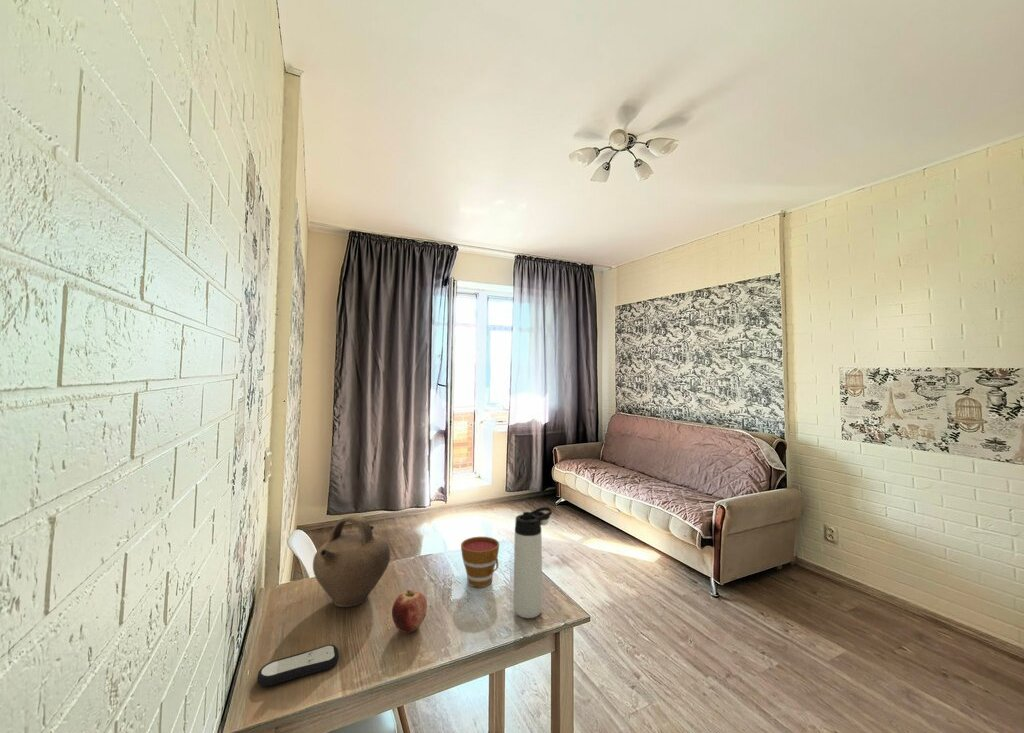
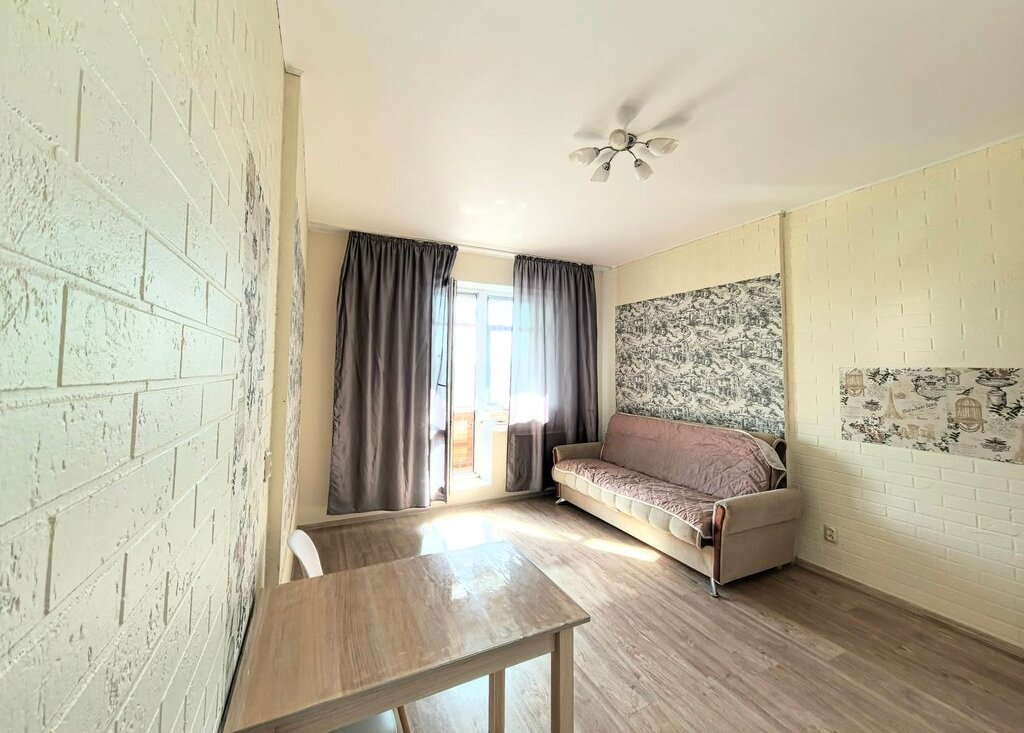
- thermos bottle (533, 559)
- apple (409, 609)
- jug (351, 557)
- cup (482, 563)
- remote control (299, 664)
